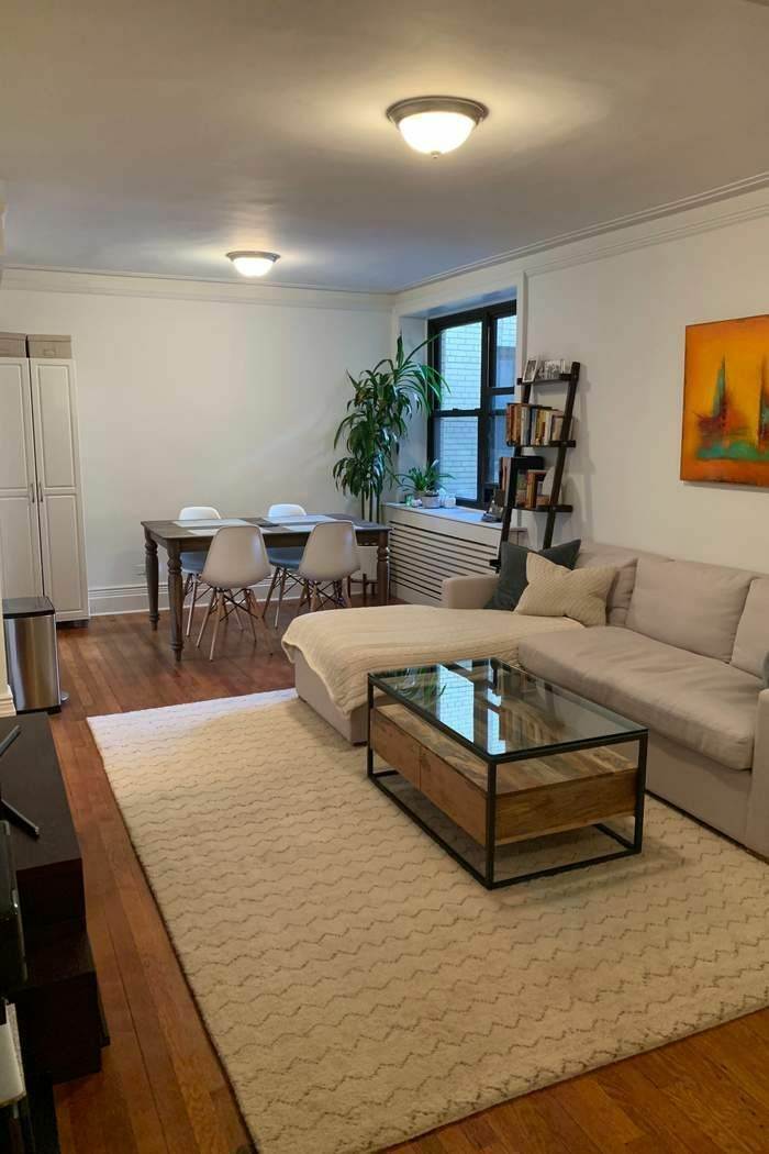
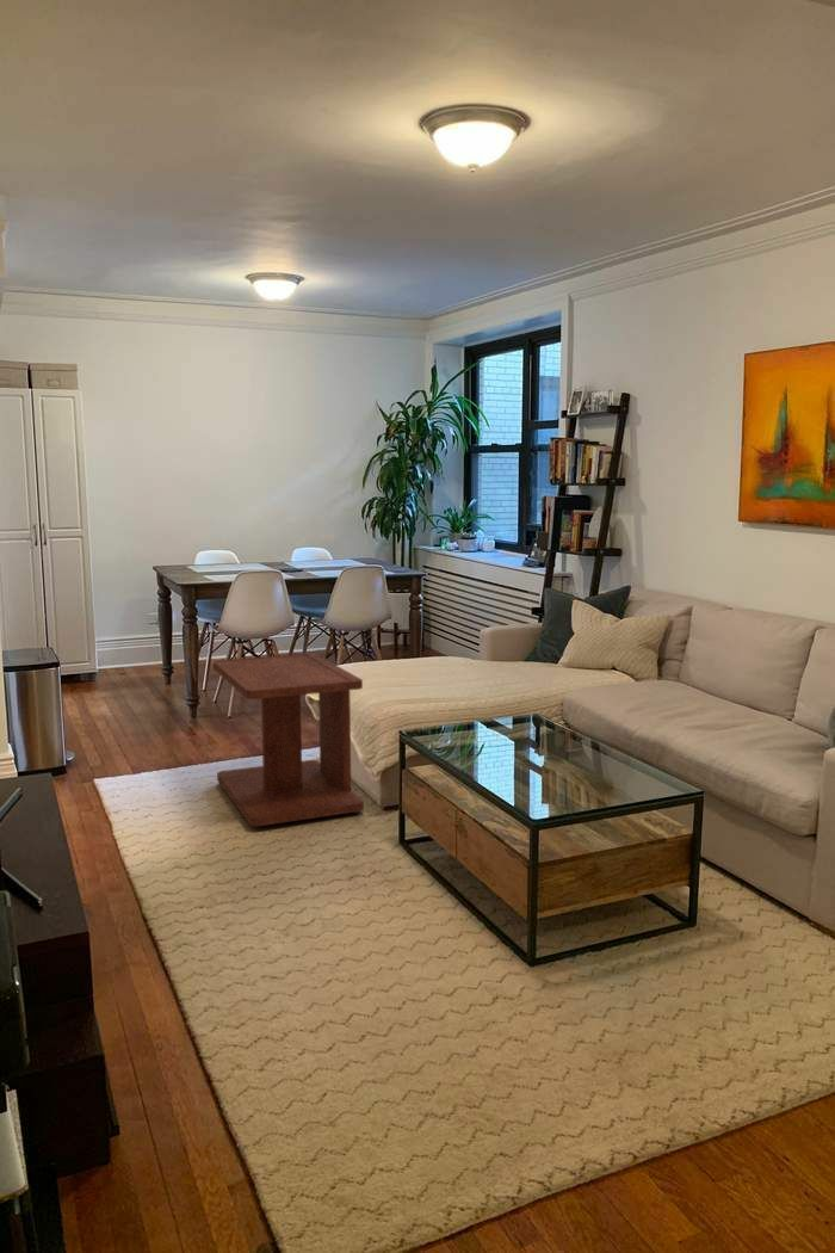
+ side table (285, 734)
